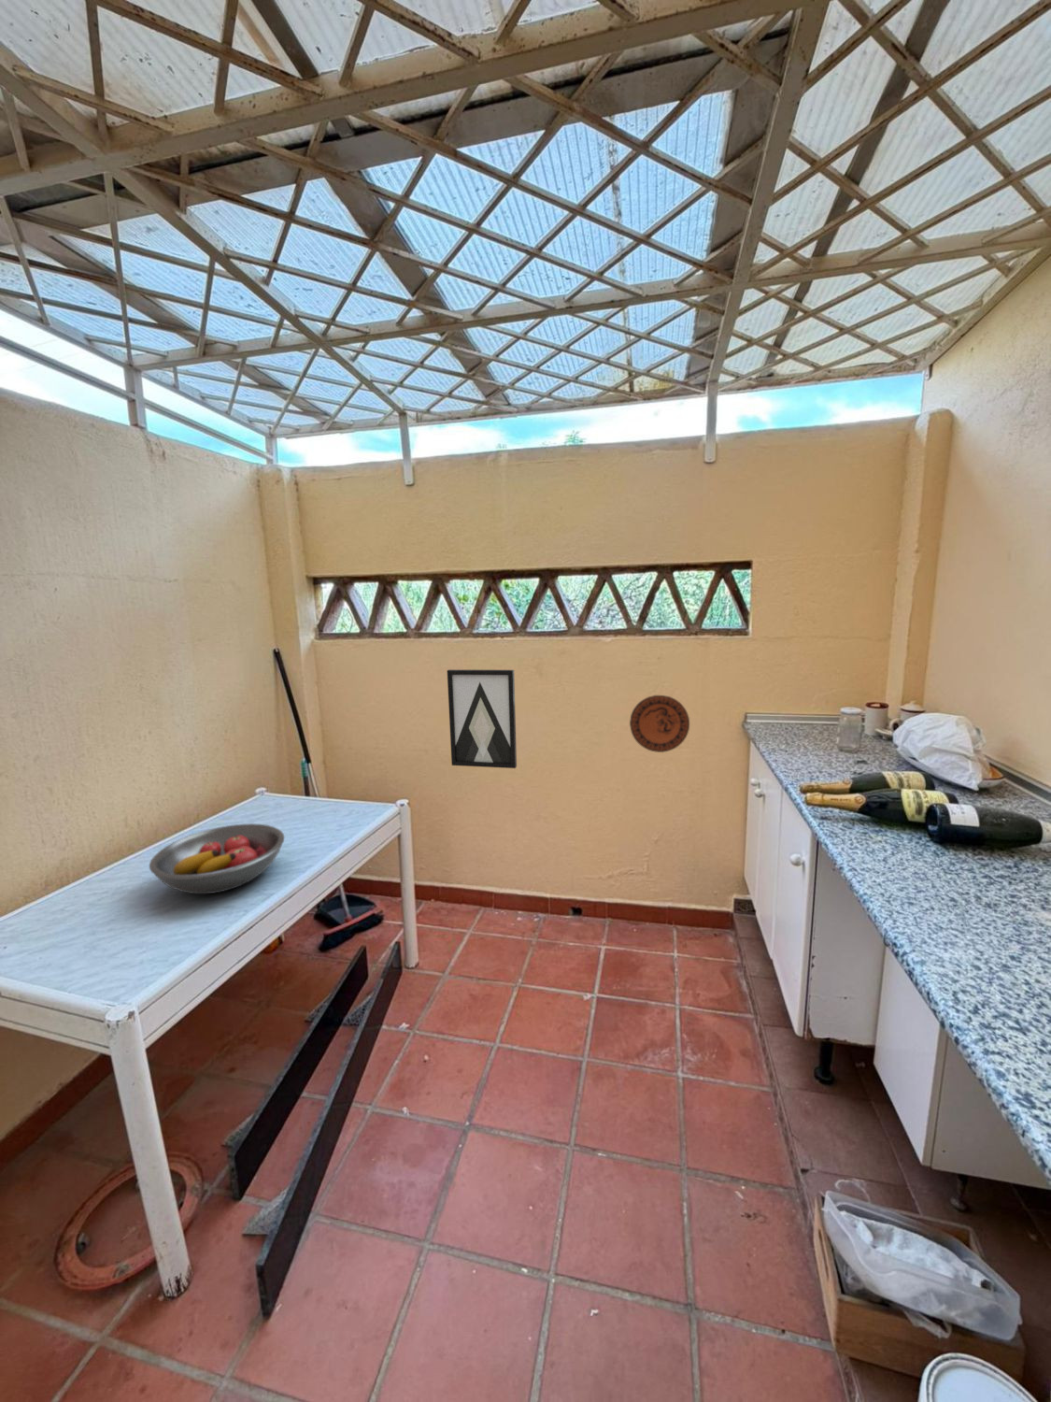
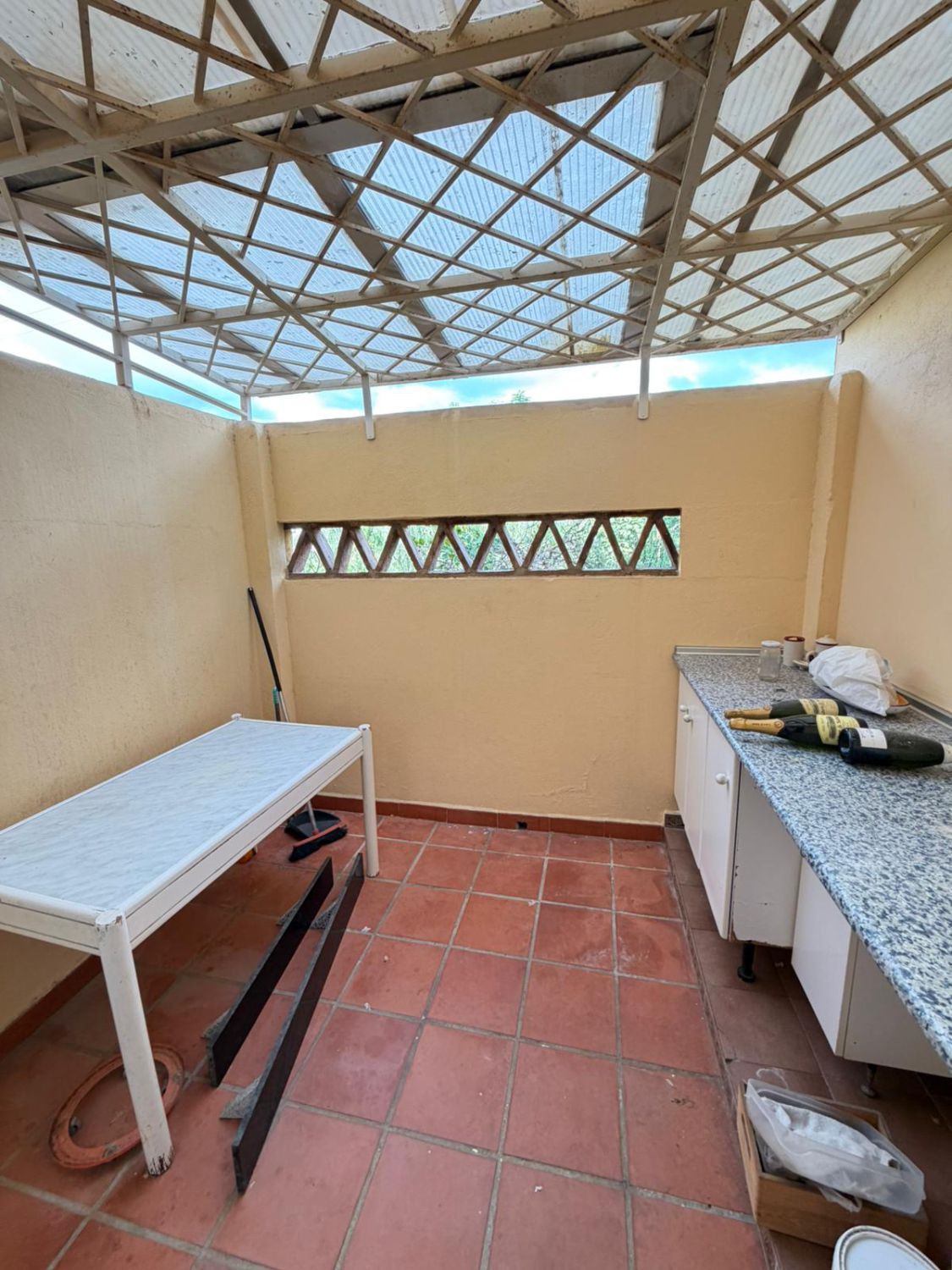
- decorative plate (659, 723)
- wall art (482, 719)
- fruit bowl (222, 859)
